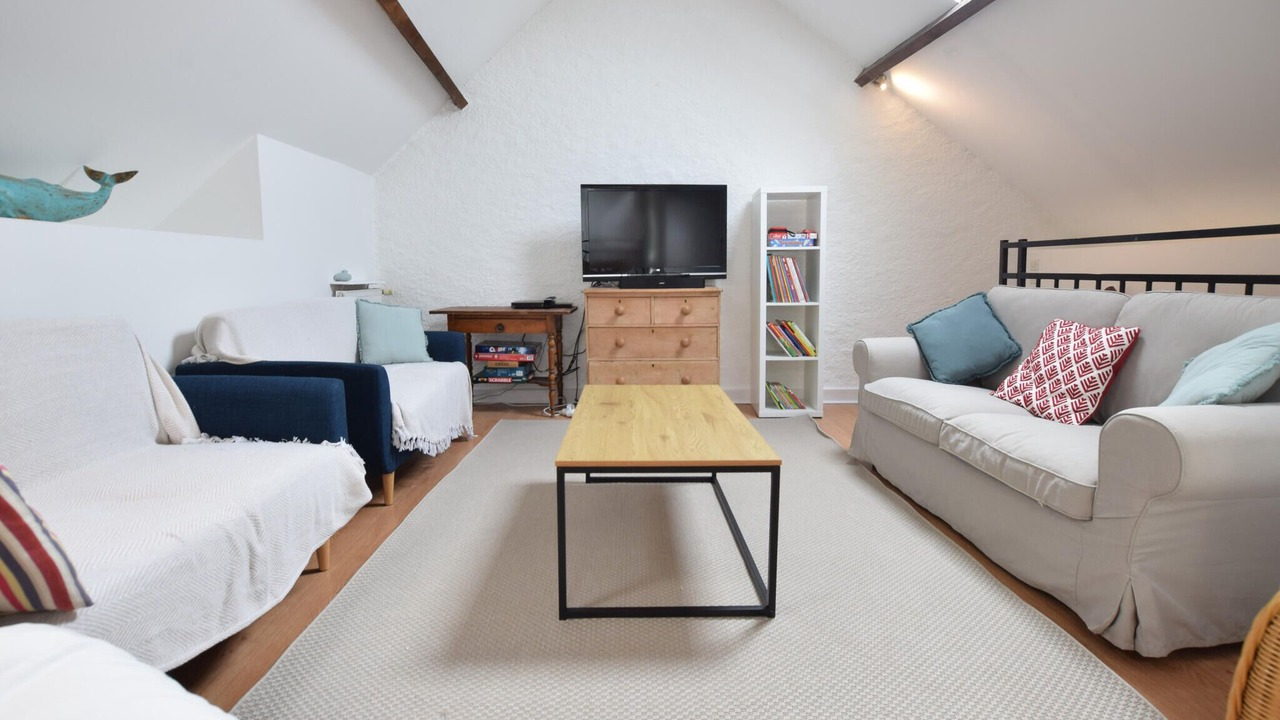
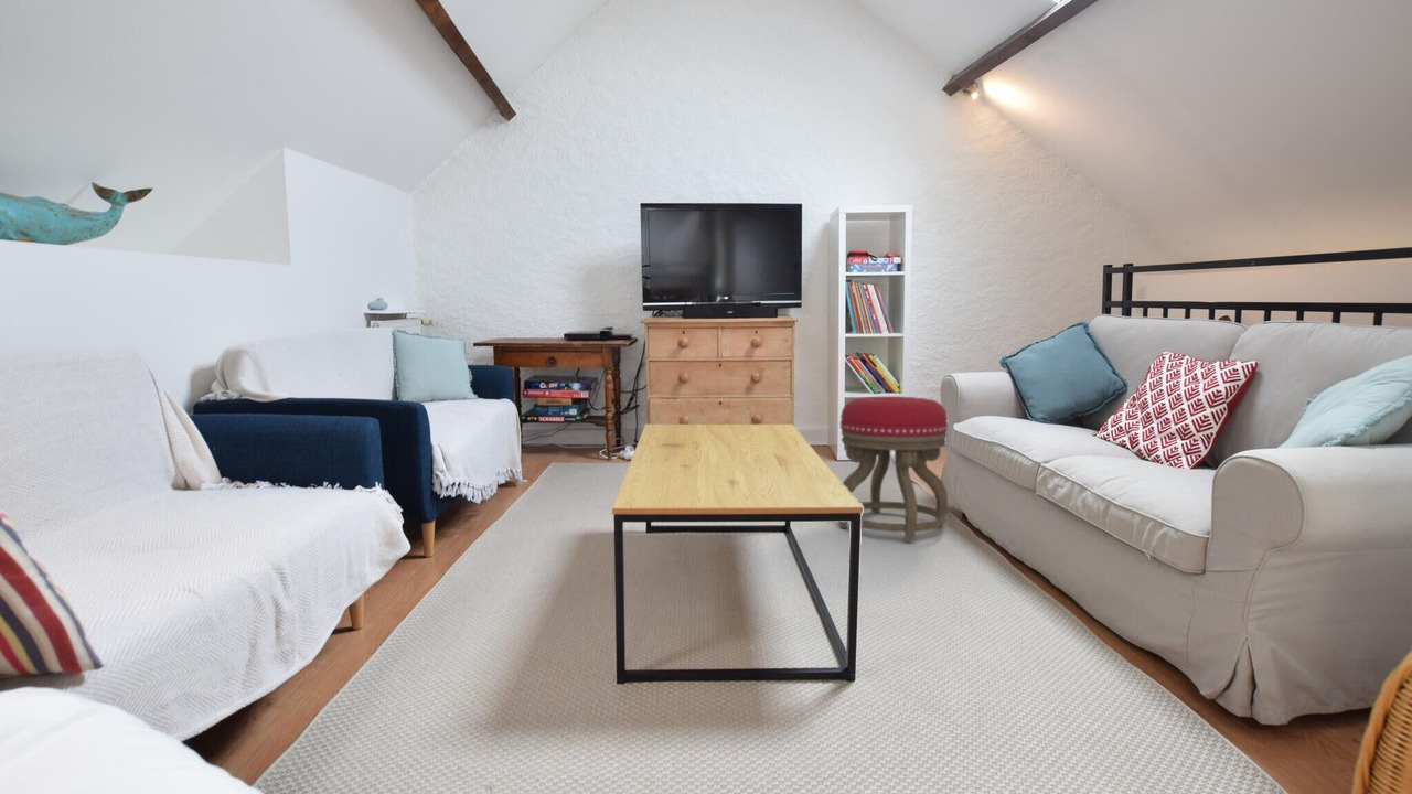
+ stool (895, 462)
